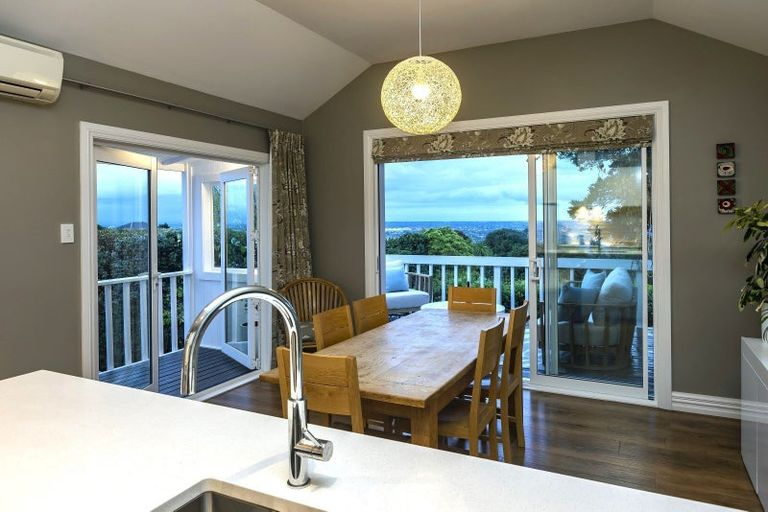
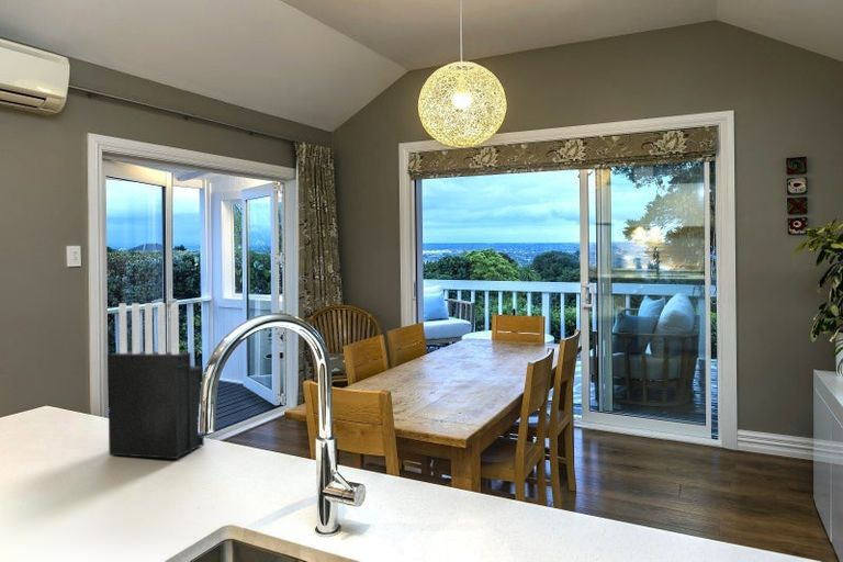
+ knife block (159, 375)
